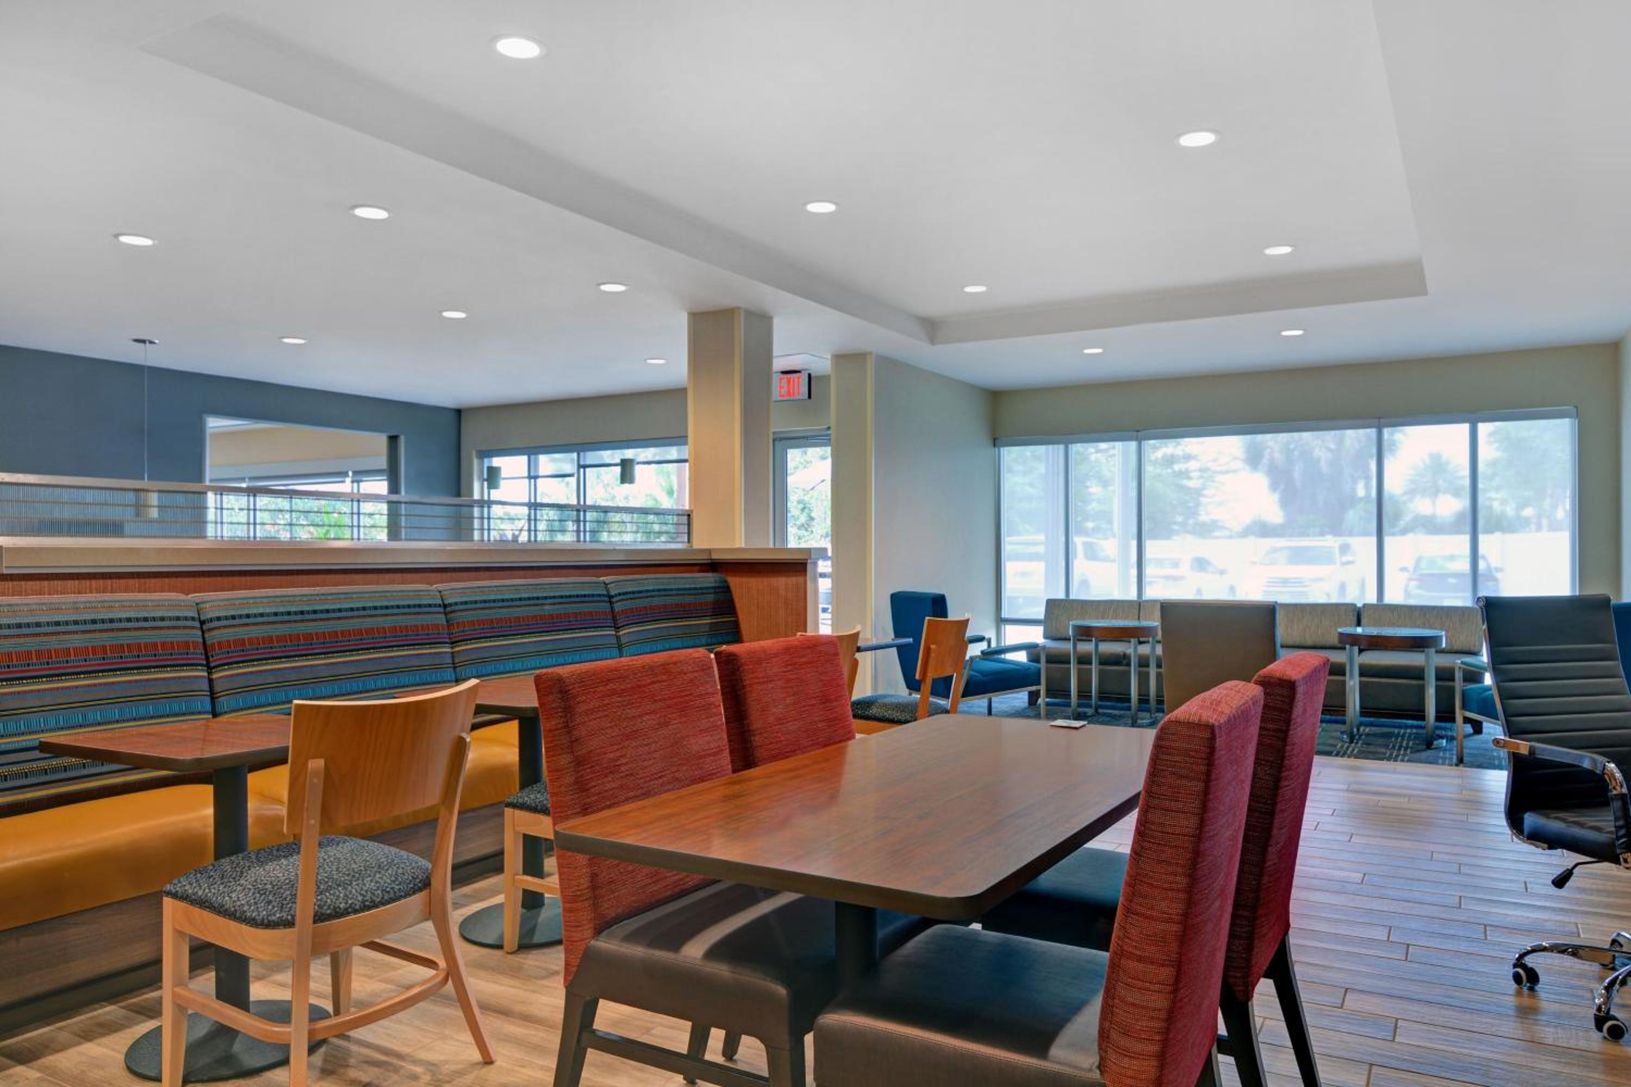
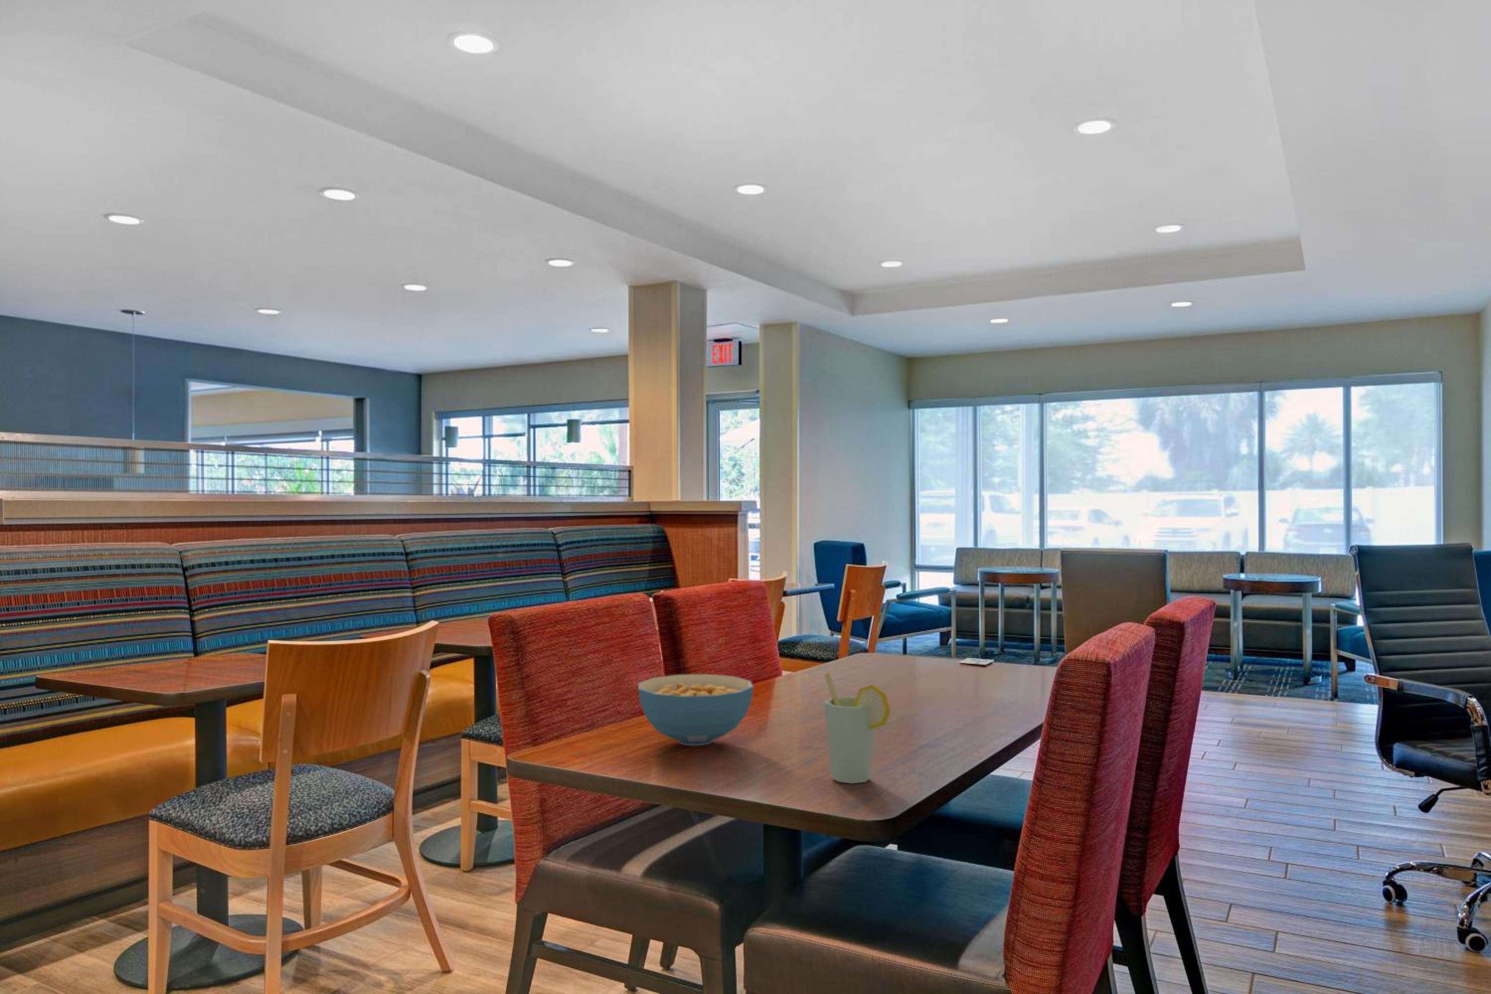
+ cup (855, 728)
+ cereal bowl (696, 712)
